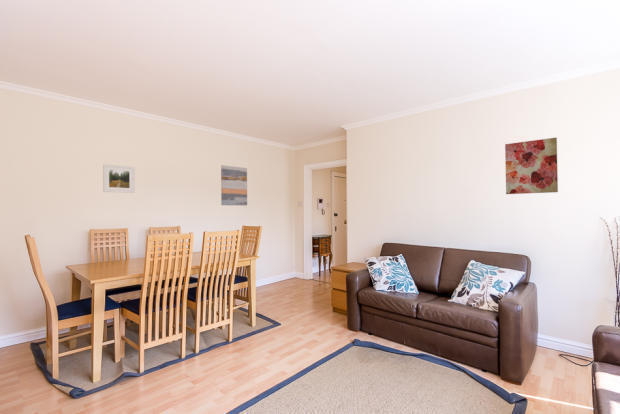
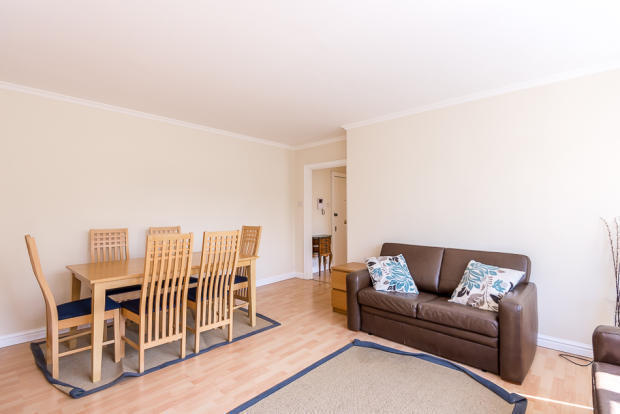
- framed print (119, 179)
- wall art (530, 167)
- wall art (234, 186)
